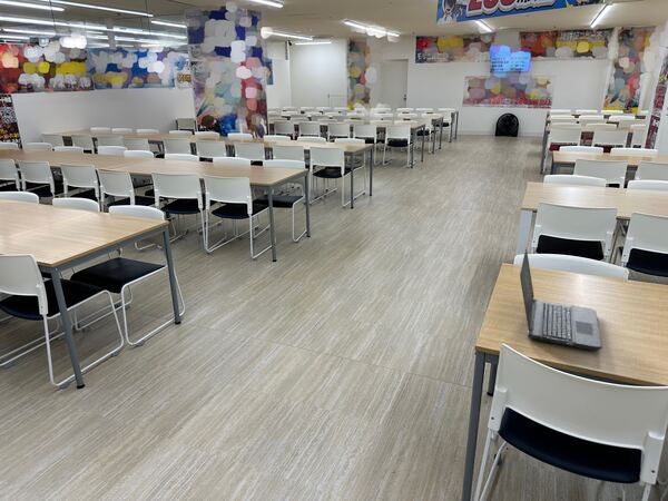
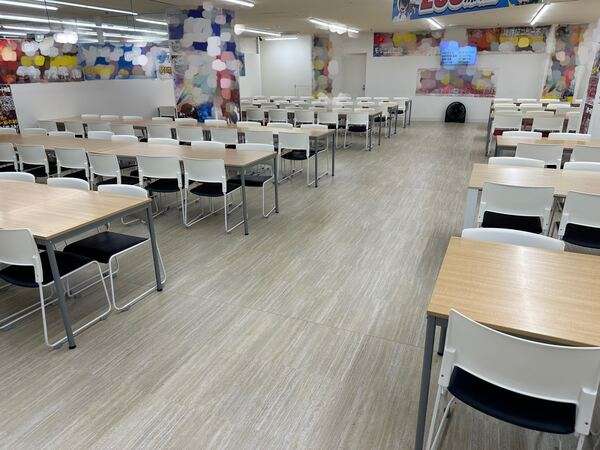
- laptop computer (556, 303)
